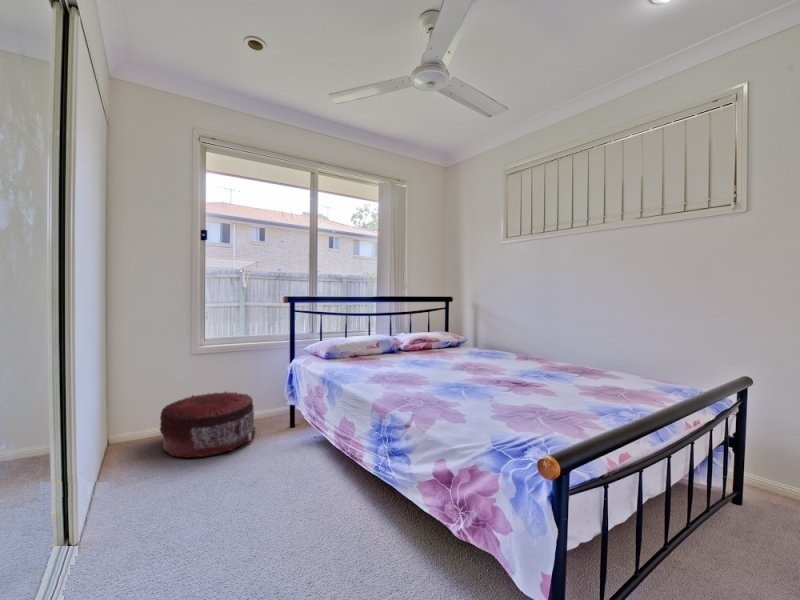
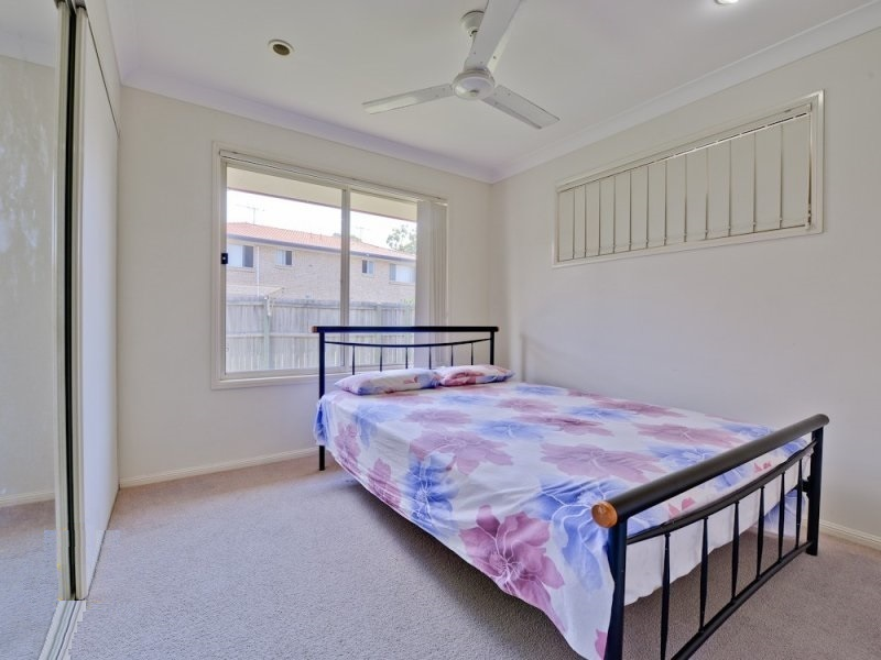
- pouf (210, 419)
